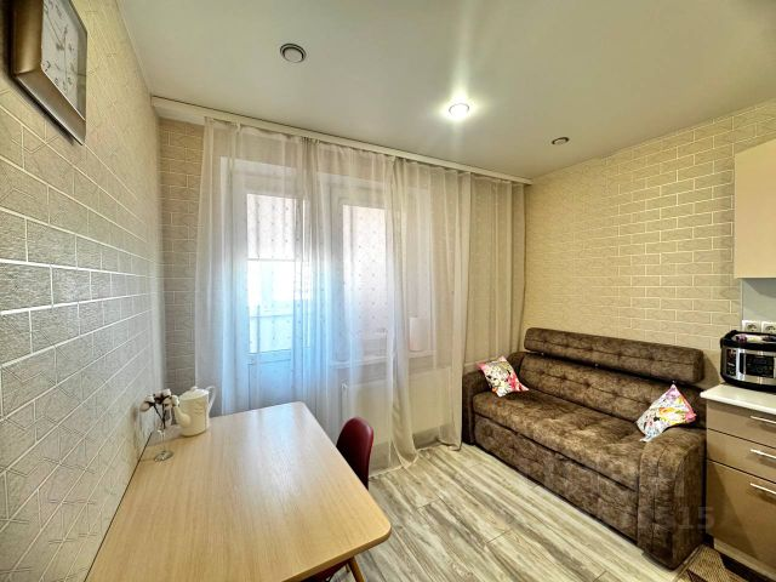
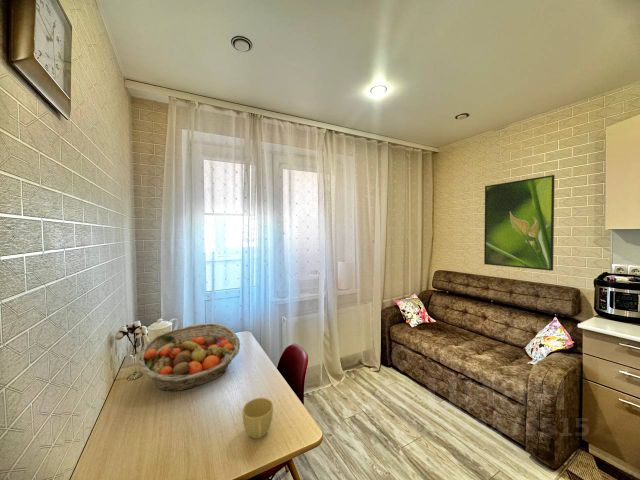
+ fruit basket (193, 354)
+ cup (258, 422)
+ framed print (515, 224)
